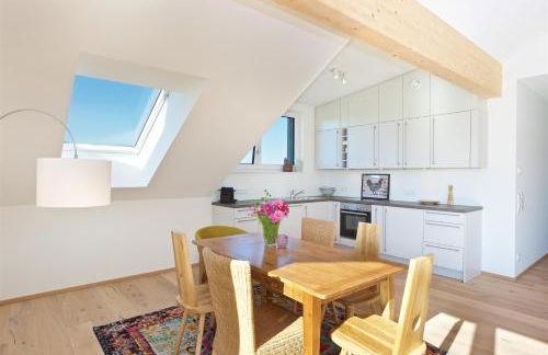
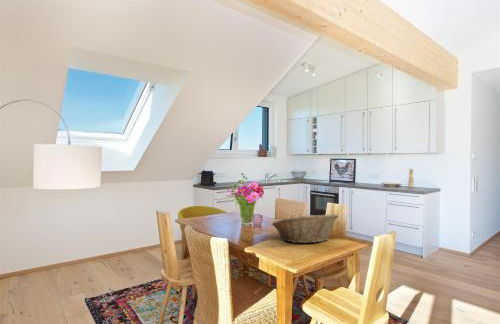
+ fruit basket (305, 225)
